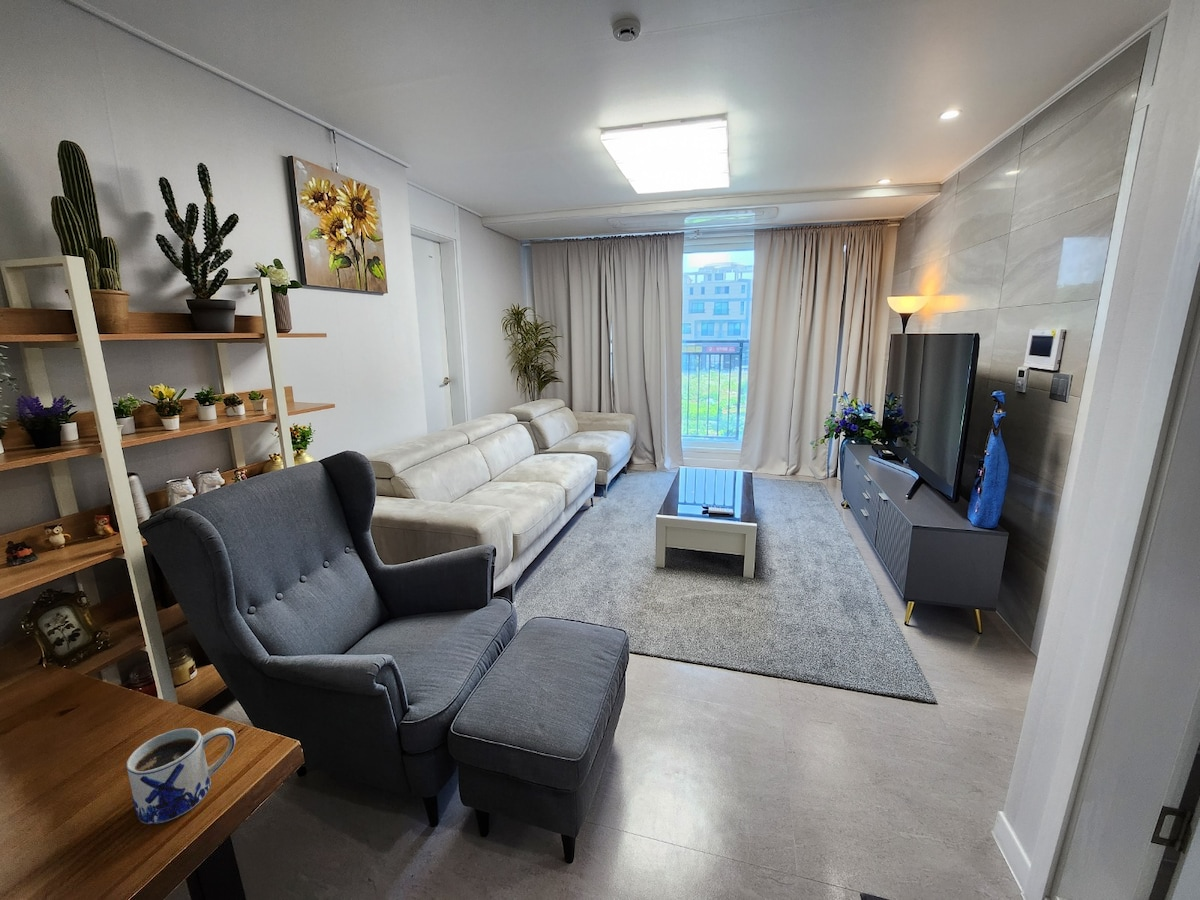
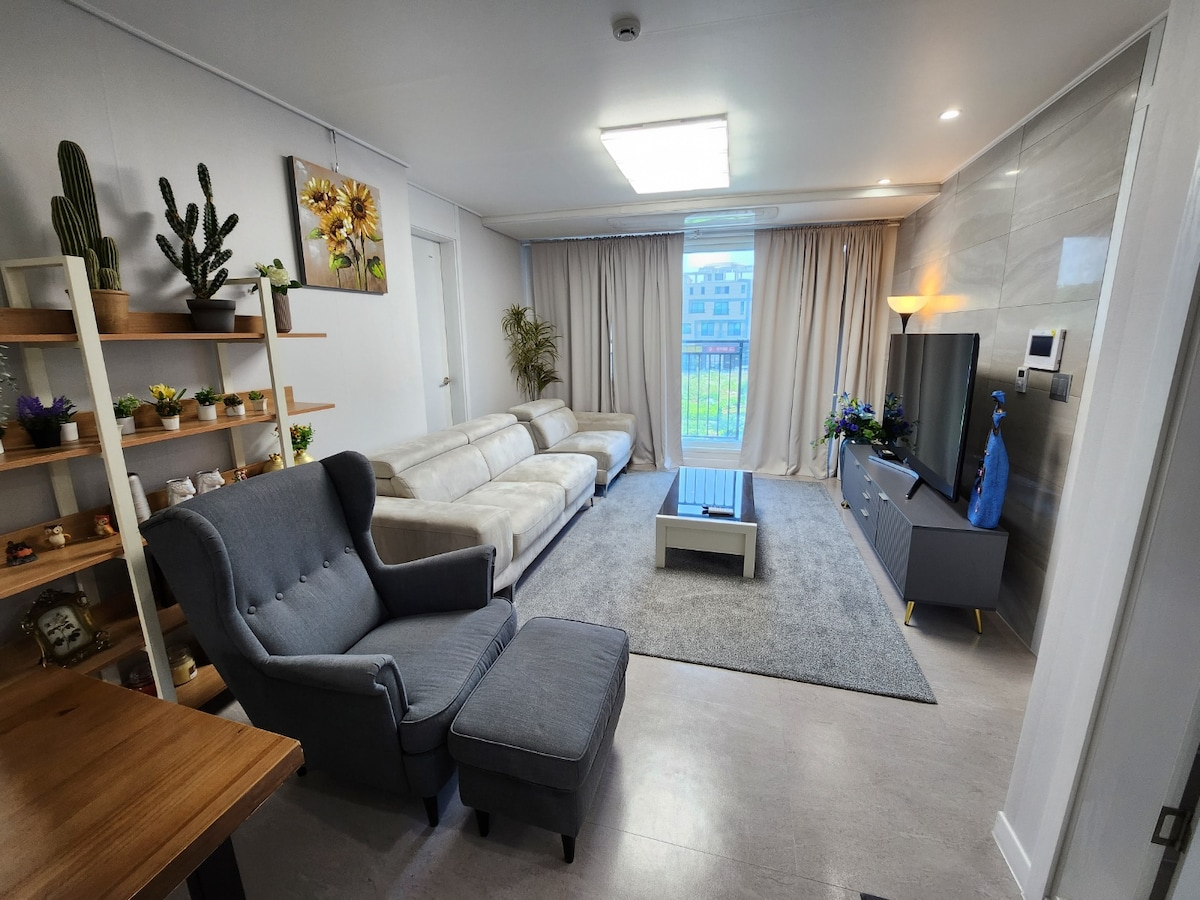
- mug (181, 768)
